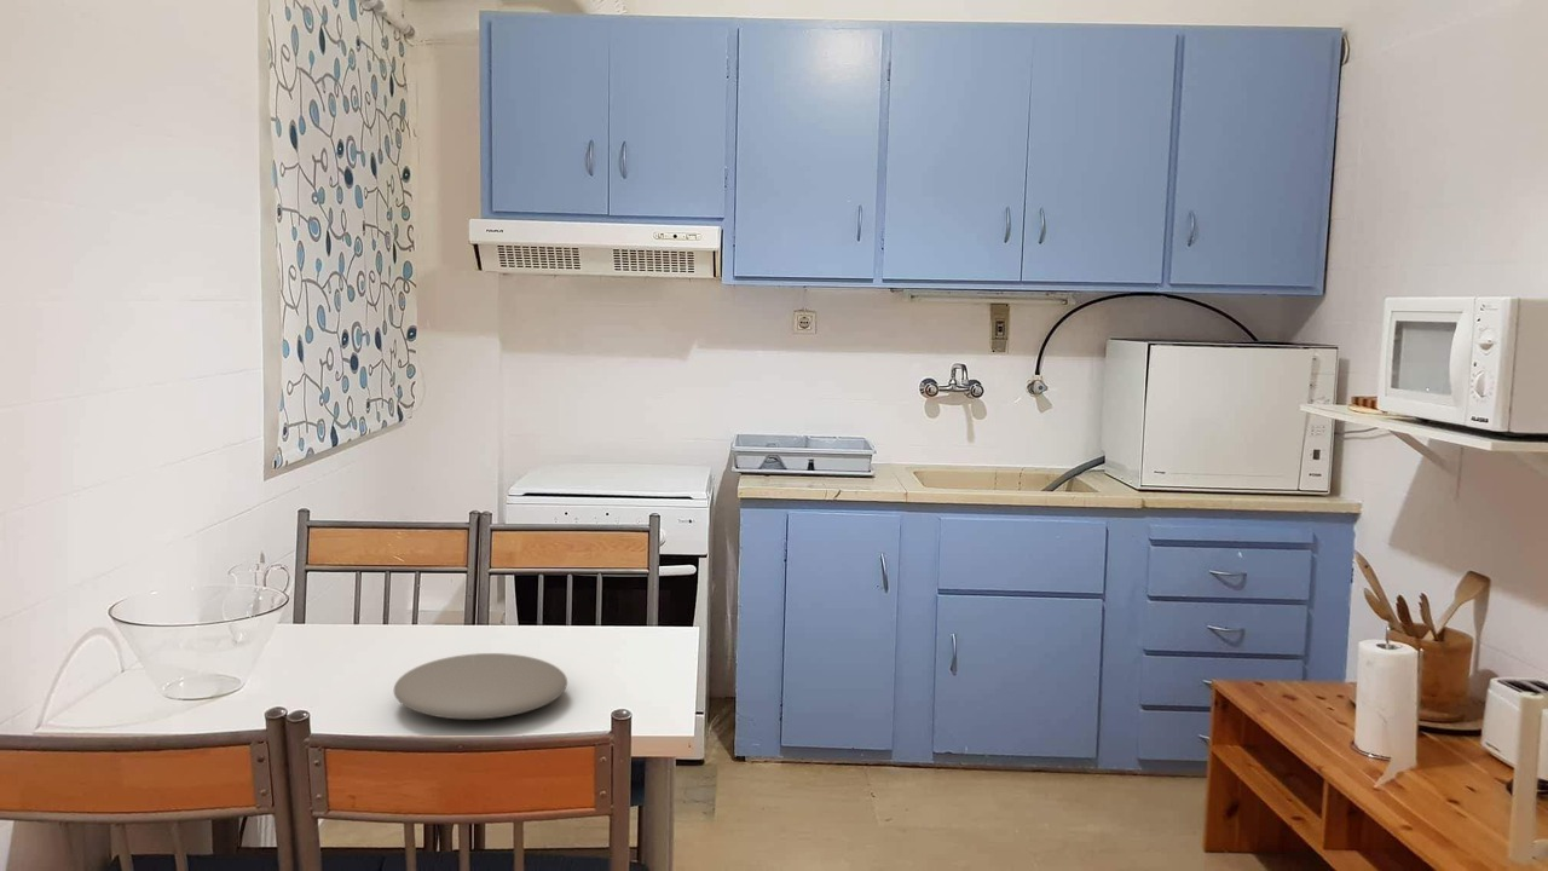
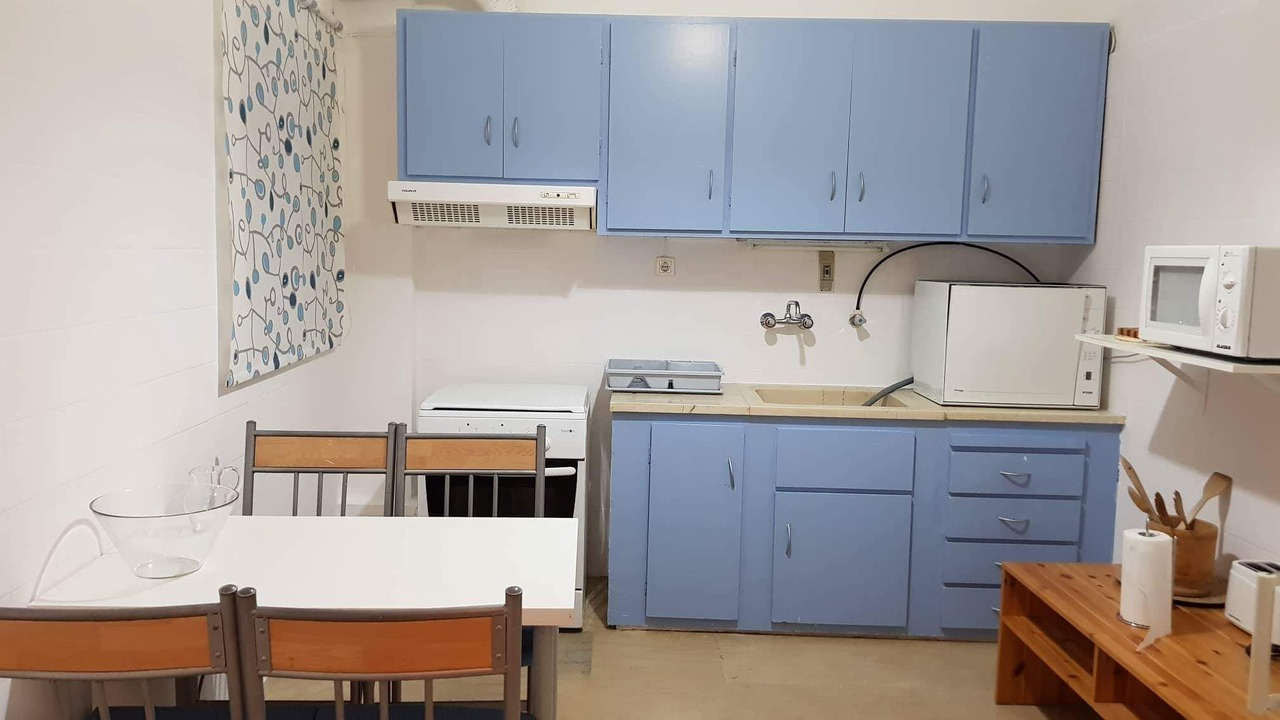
- plate (481, 677)
